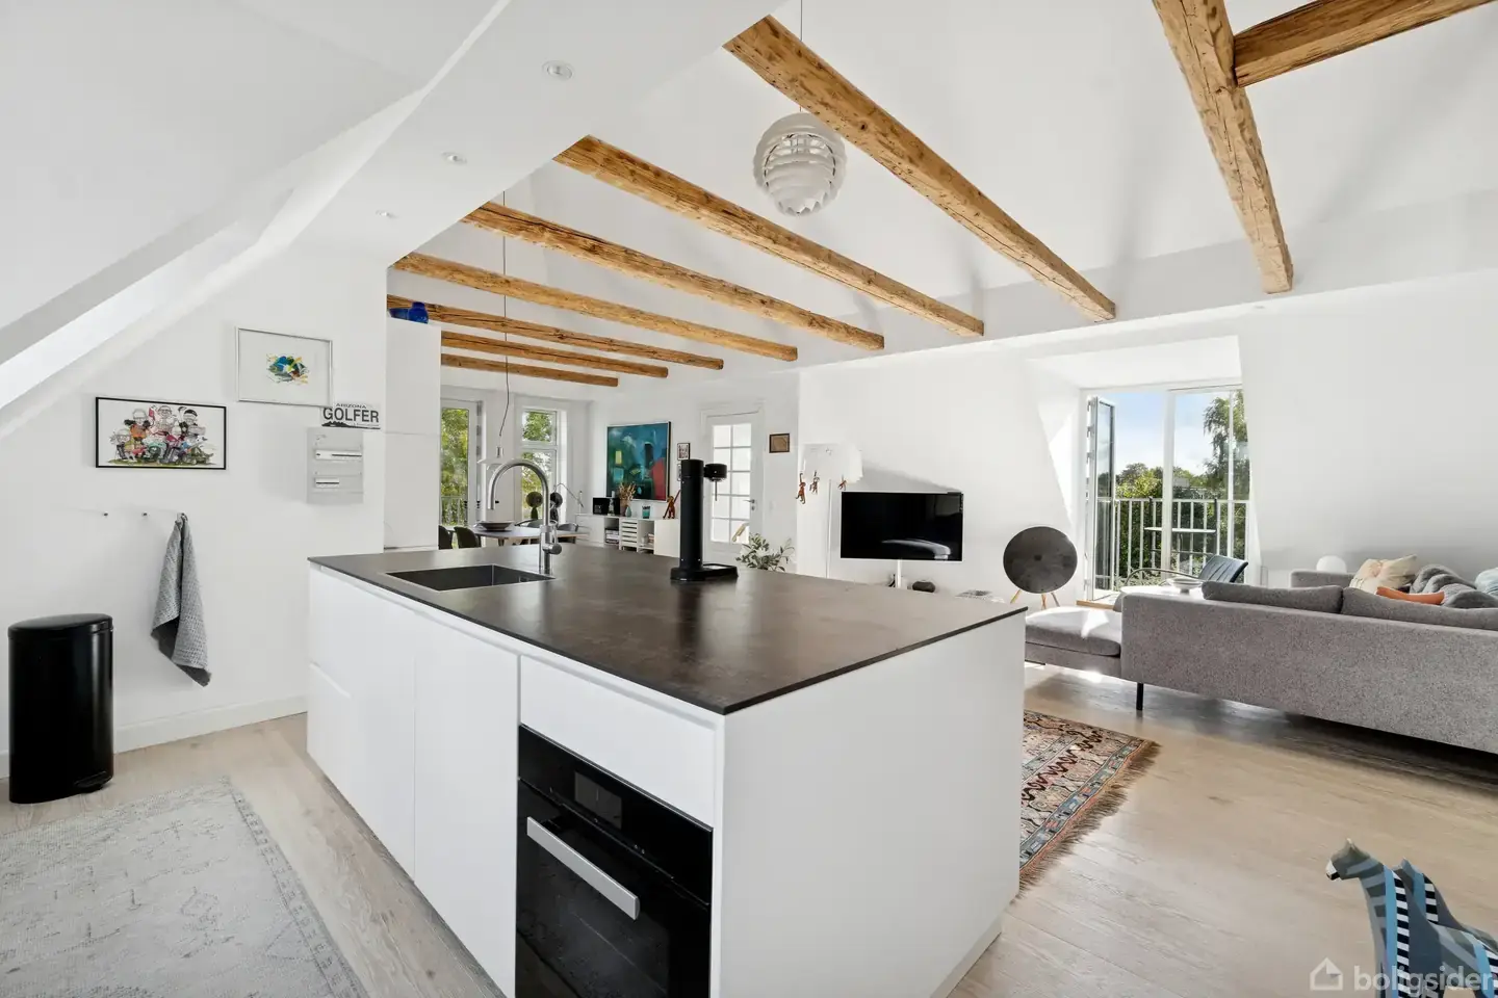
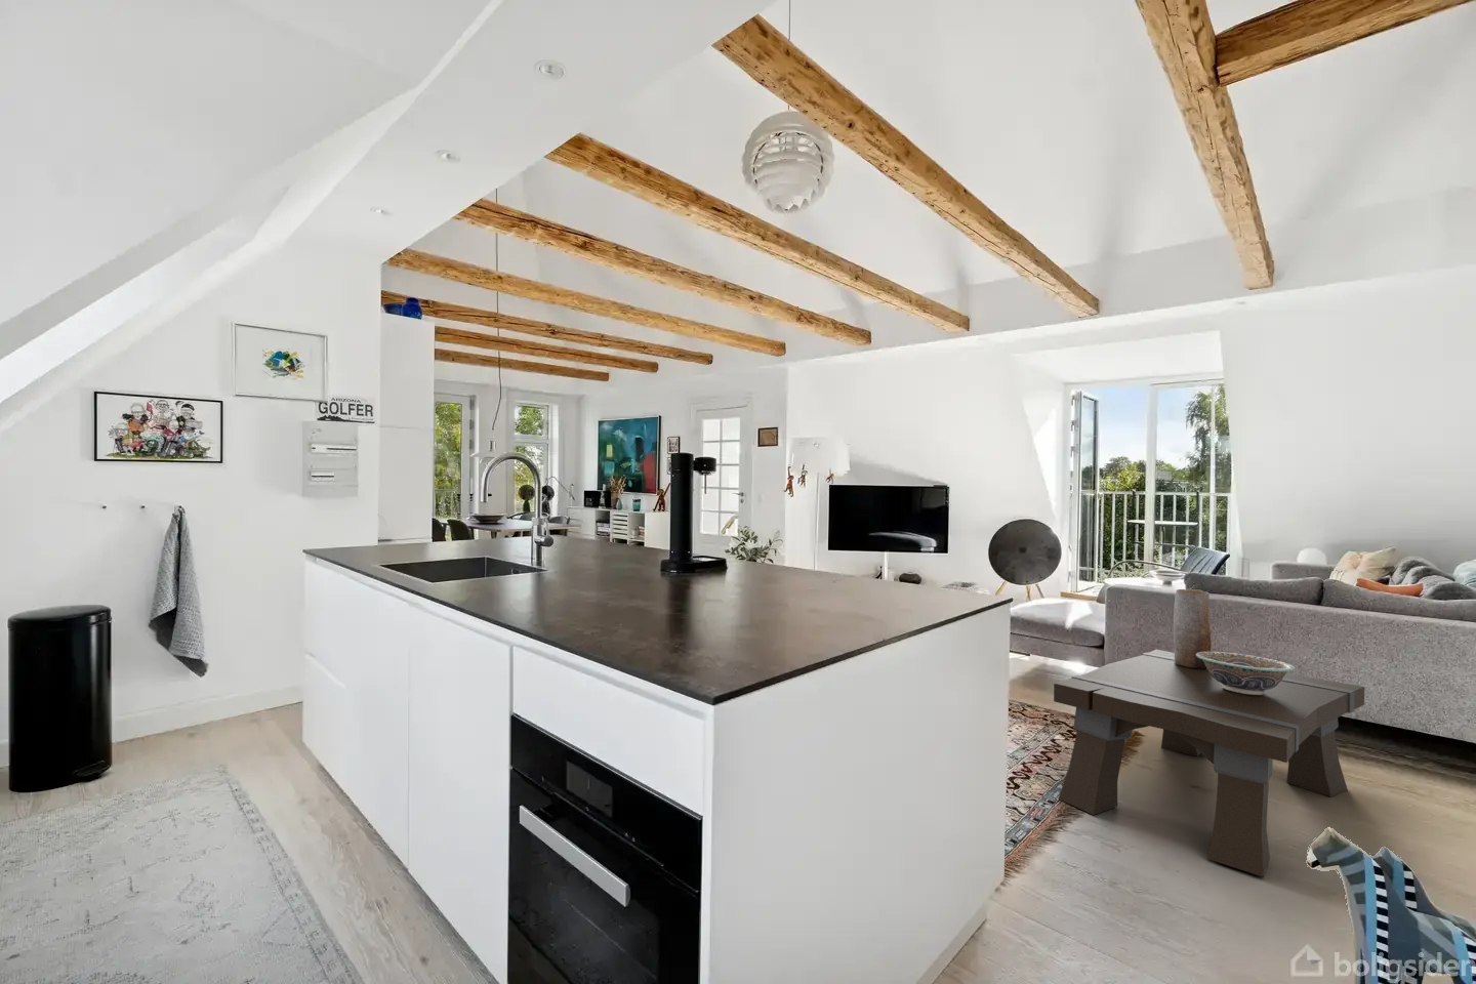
+ coffee table (1207, 738)
+ vase (1192, 627)
+ decorative bowl (1243, 672)
